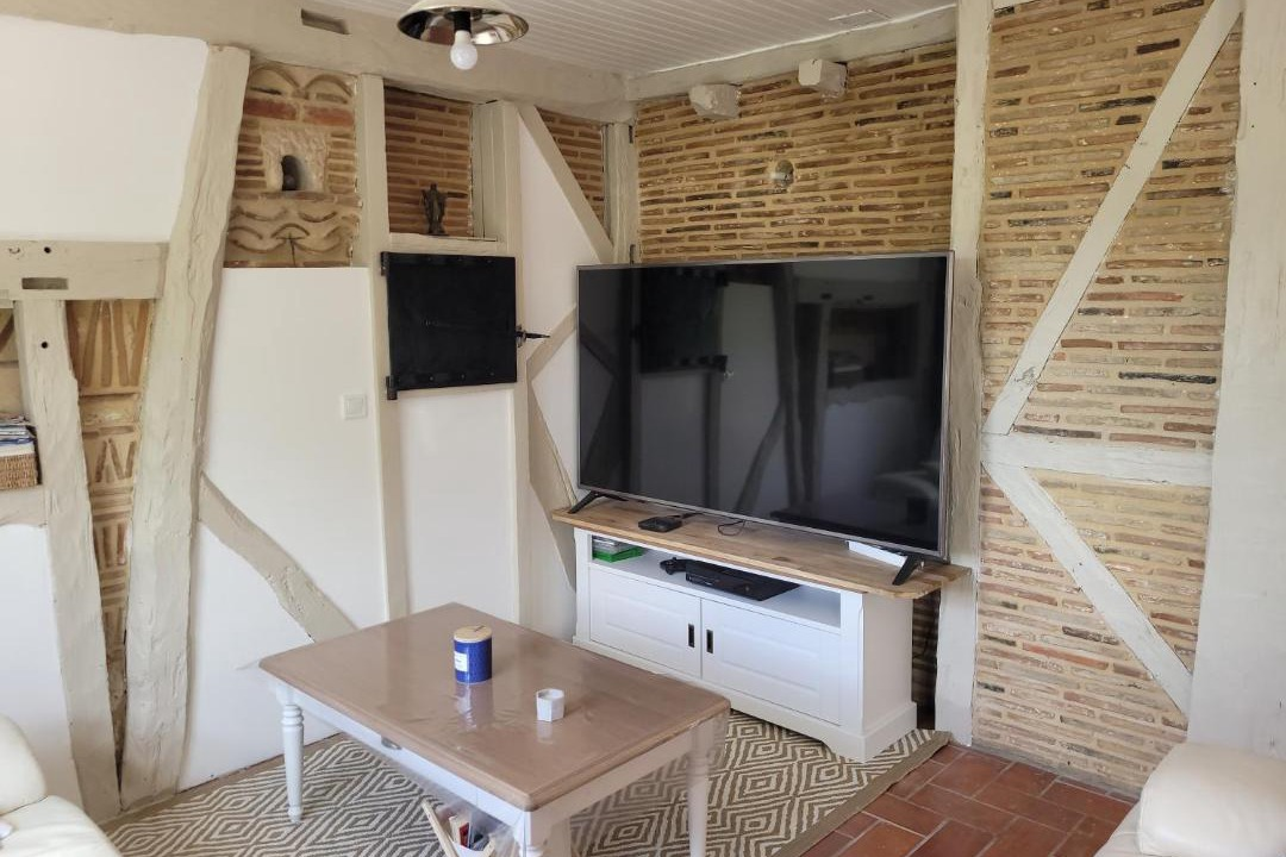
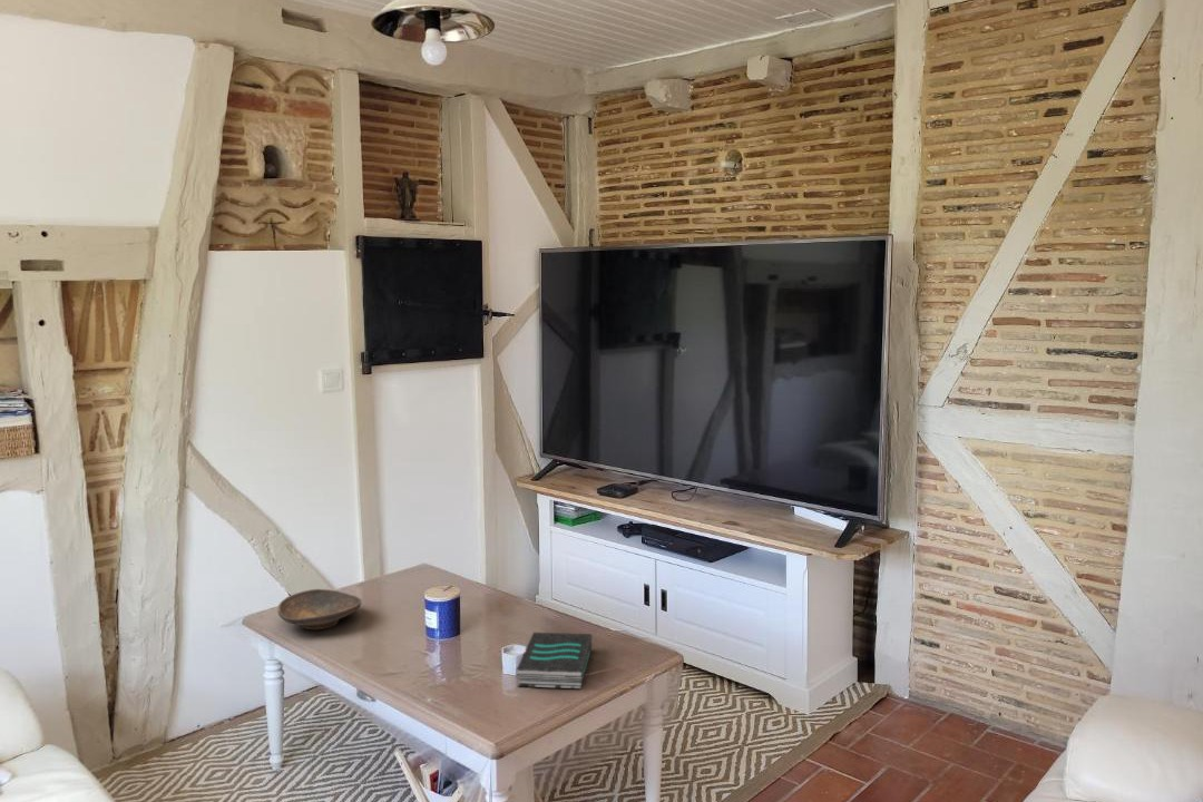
+ book (556, 658)
+ decorative bowl (320, 612)
